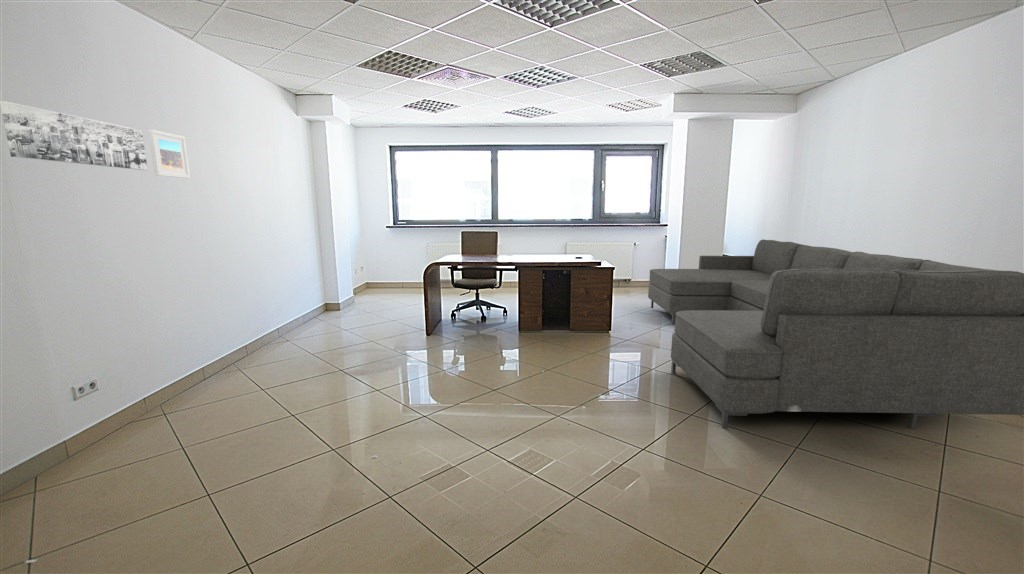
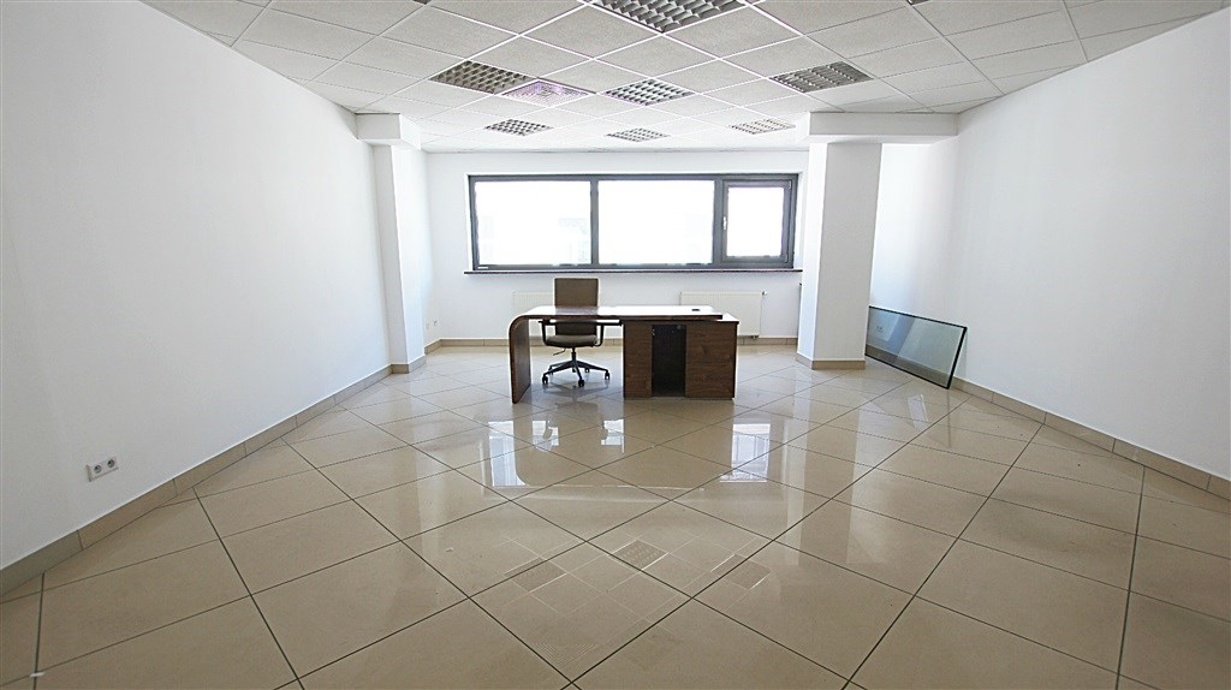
- sofa (753, 297)
- wall art (85, 141)
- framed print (170, 155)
